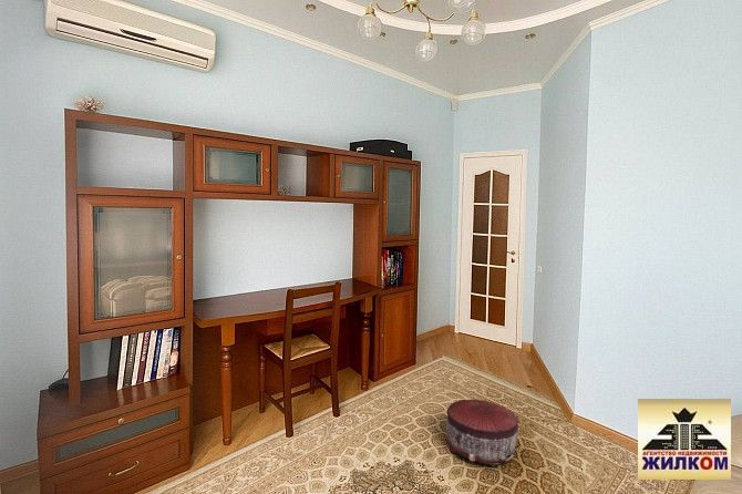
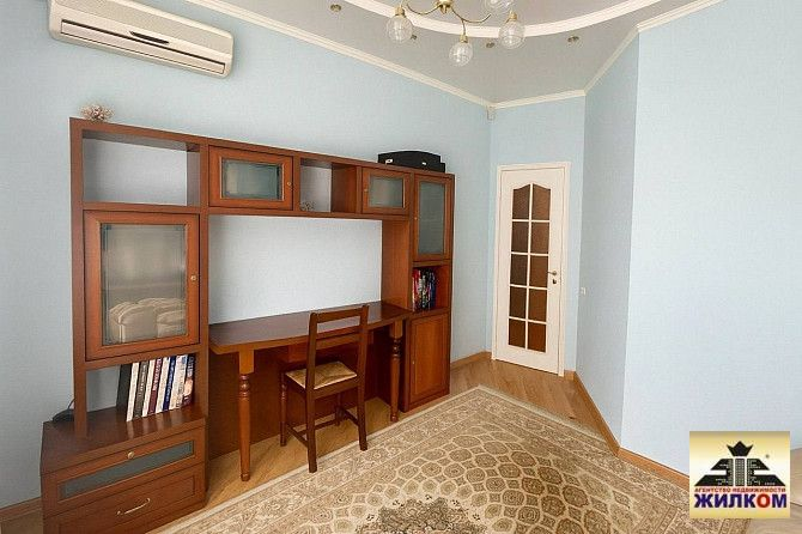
- pouf (482, 428)
